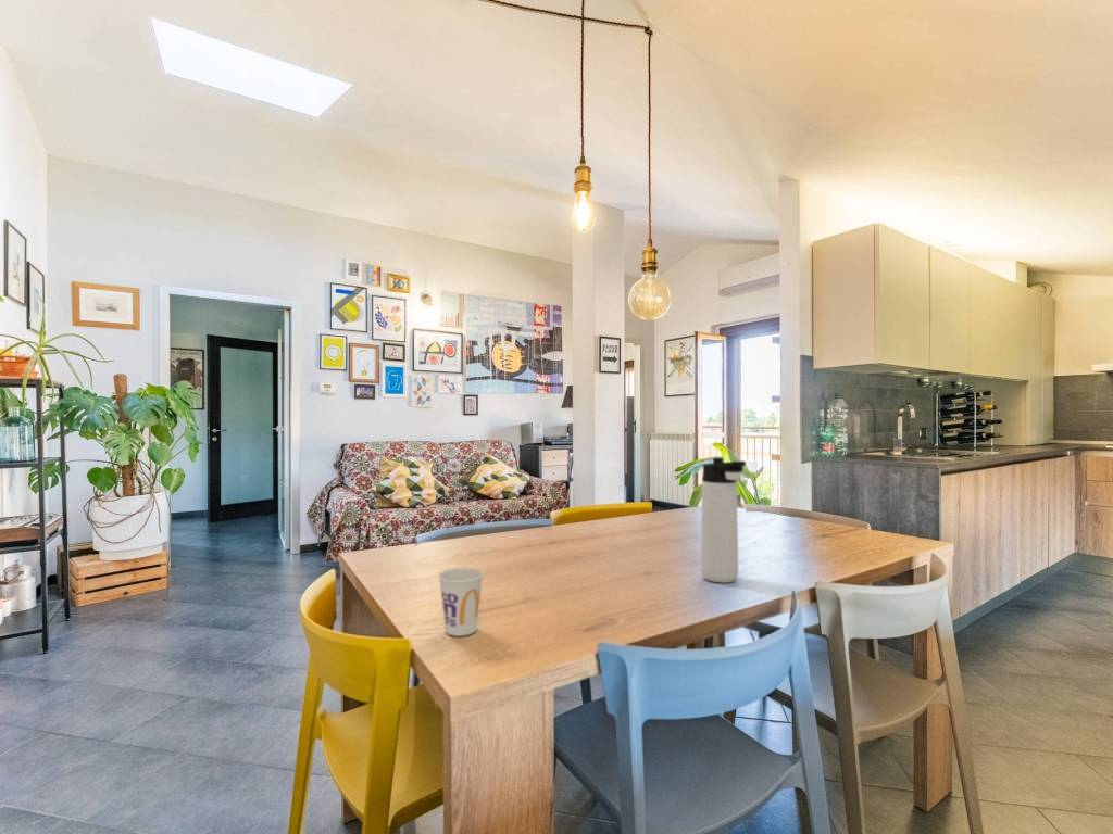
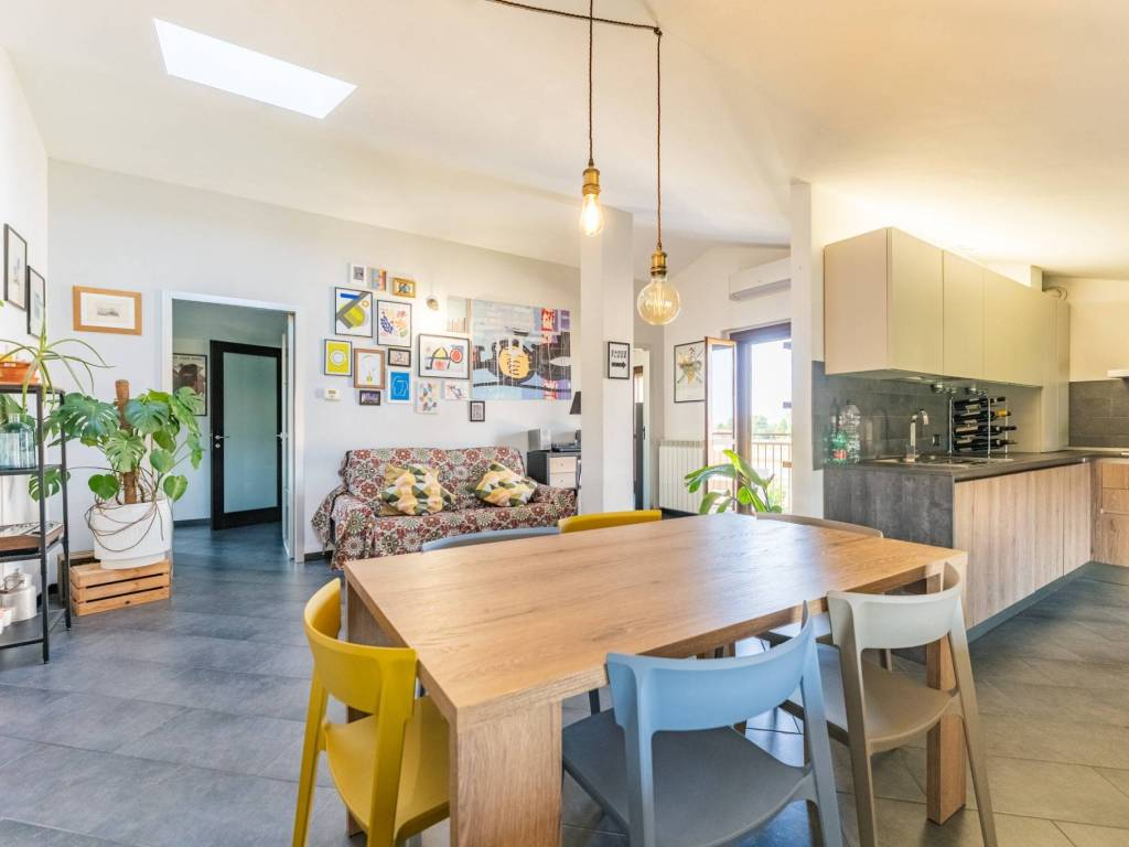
- thermos bottle (724, 519)
- cup (461, 602)
